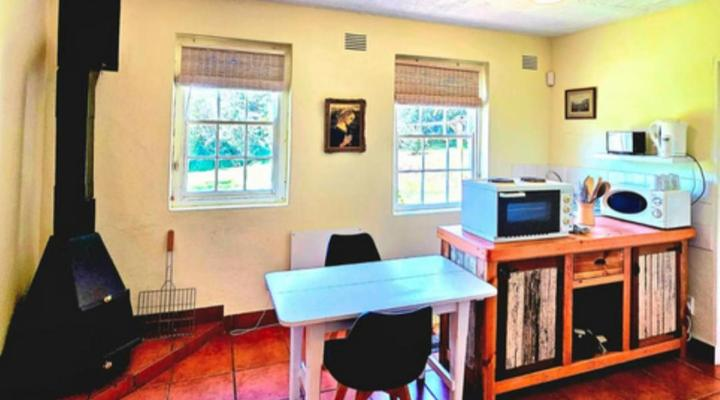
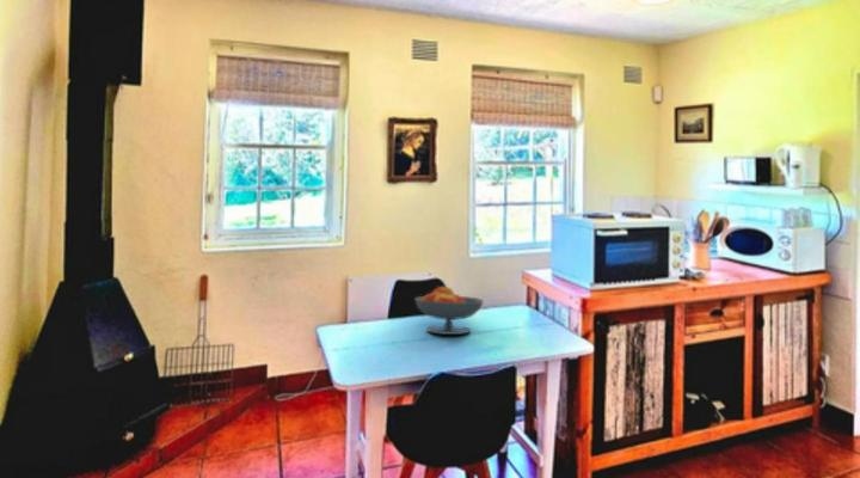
+ fruit bowl (448, 308)
